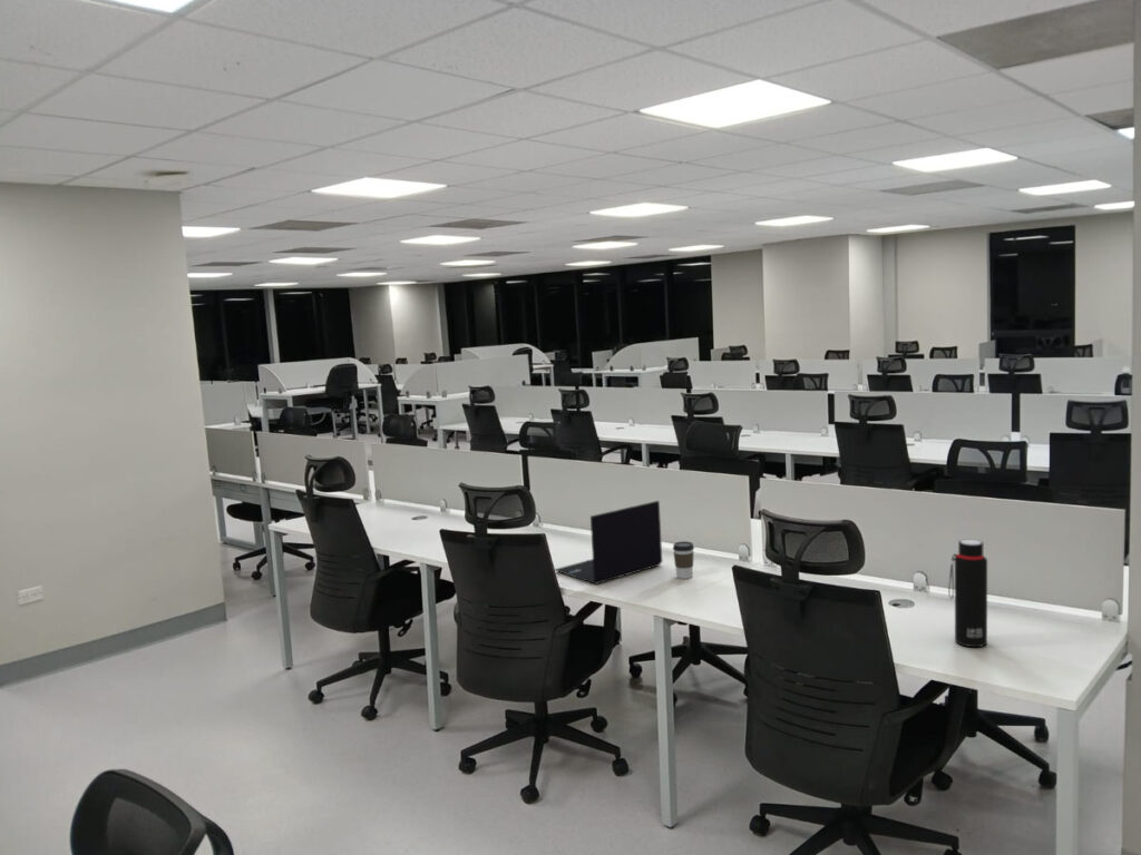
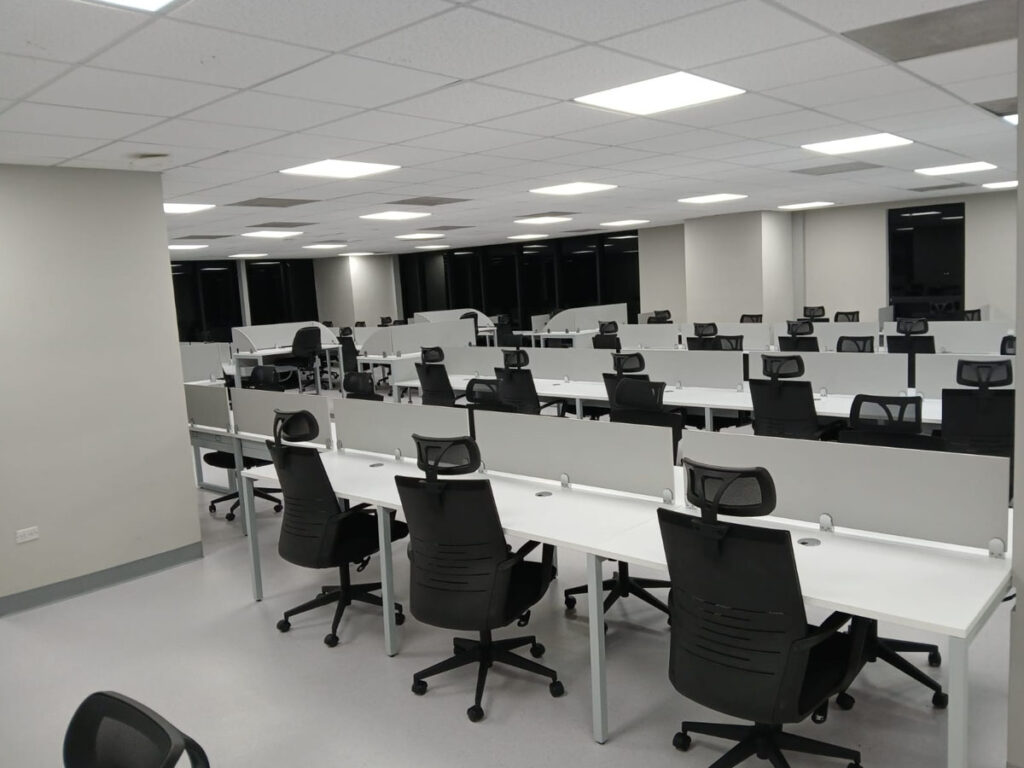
- laptop (606, 535)
- water bottle (967, 592)
- coffee cup (683, 560)
